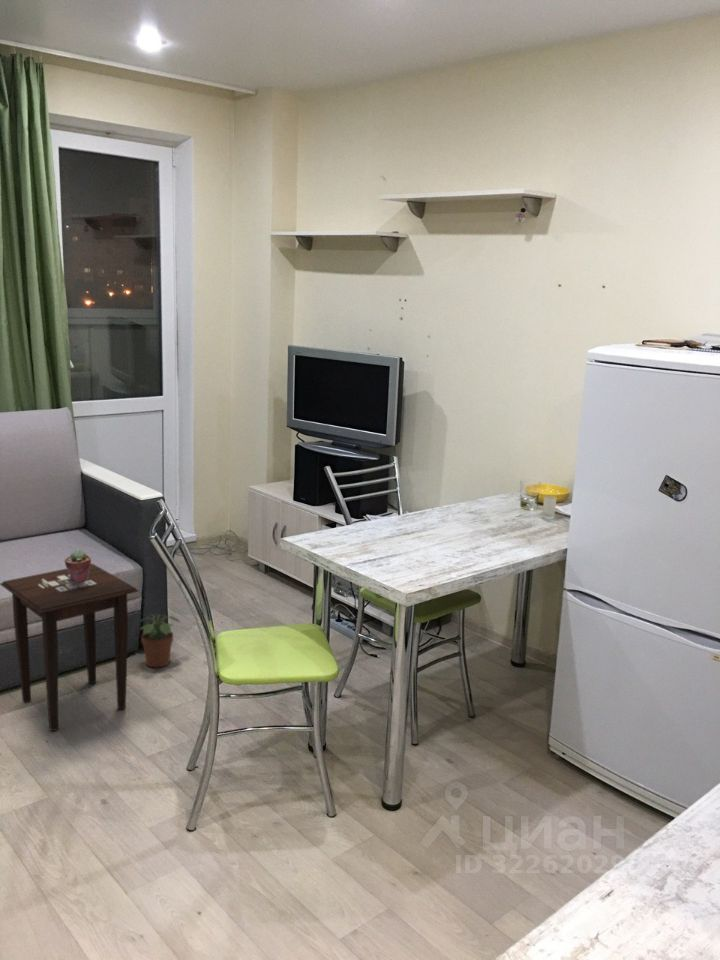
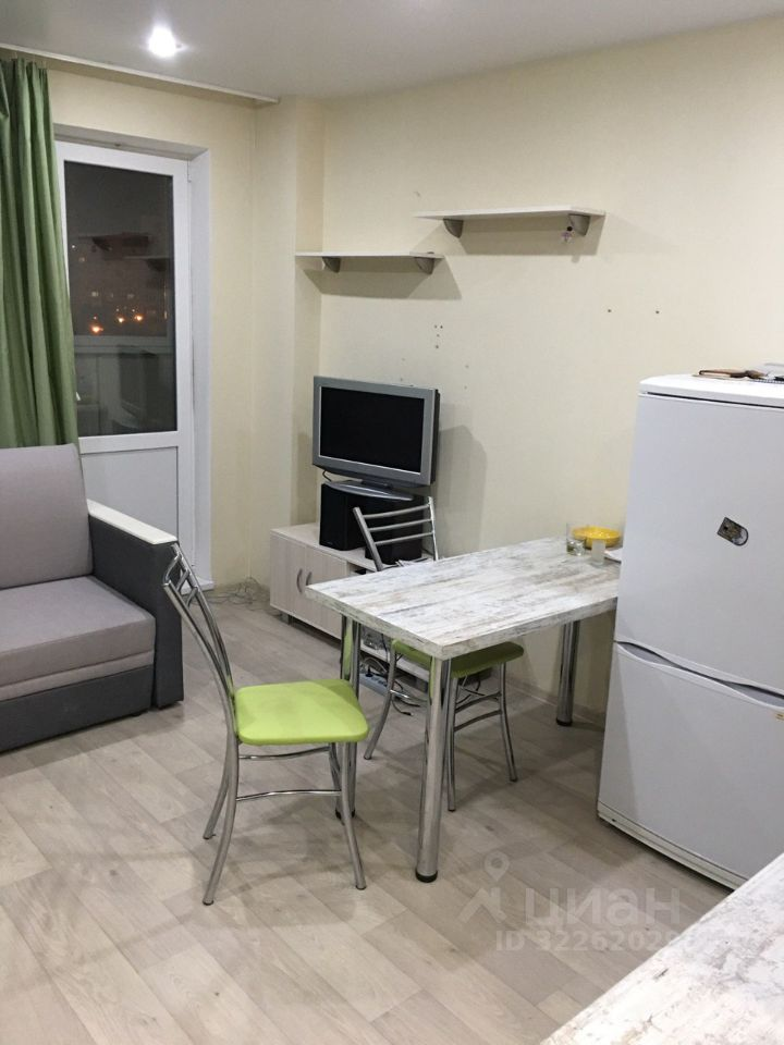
- side table (85, 643)
- potted succulent (78, 567)
- potted plant (159, 641)
